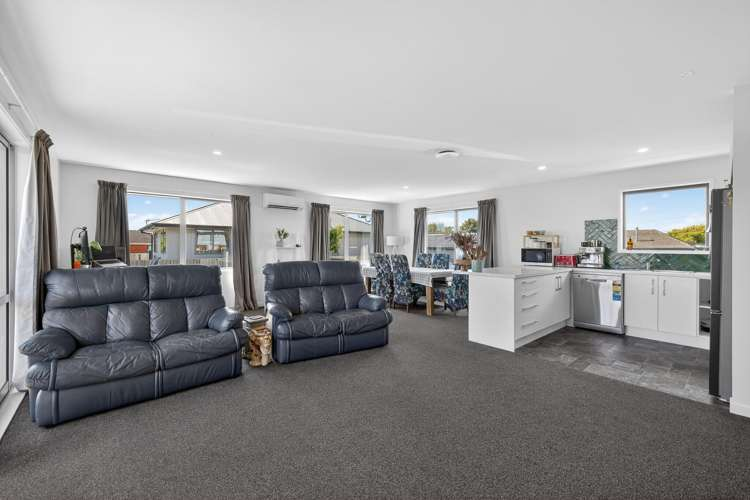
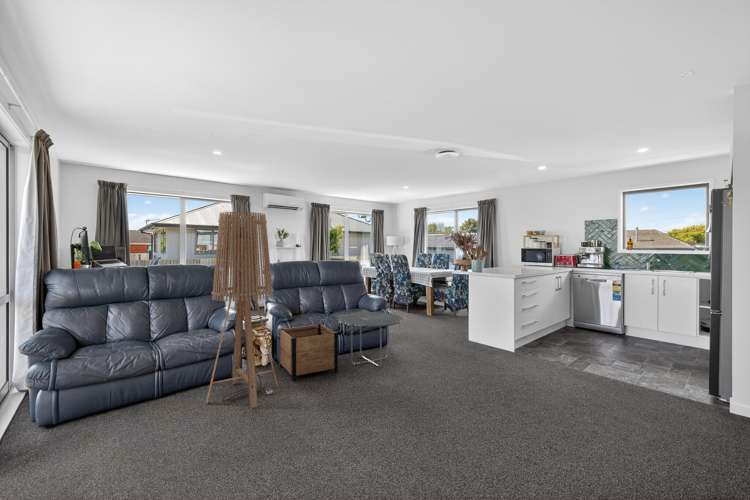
+ floor lamp (243, 303)
+ side table (360, 340)
+ planter (307, 350)
